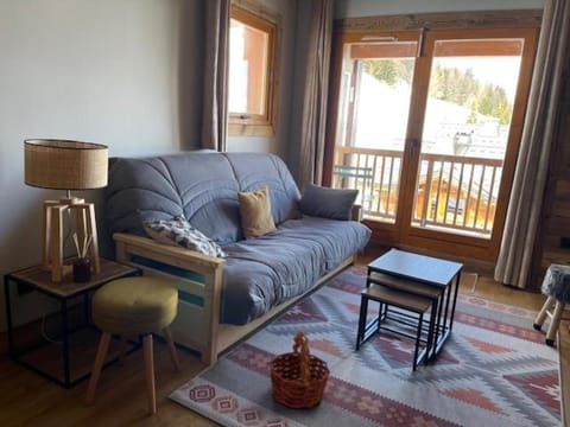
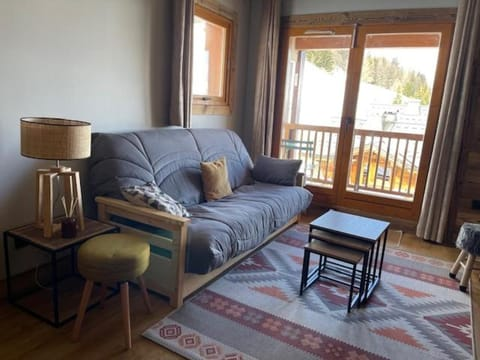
- basket (299, 363)
